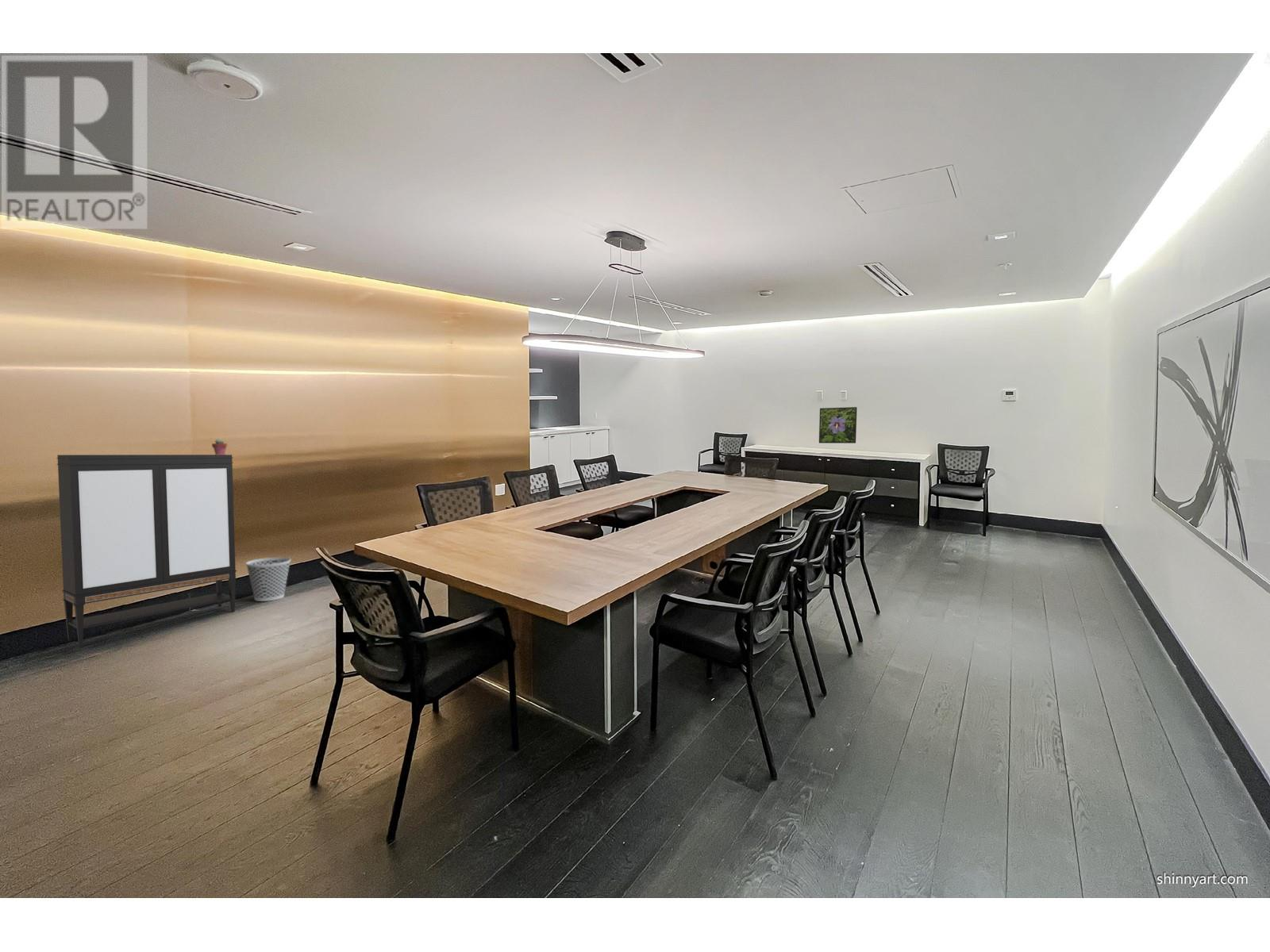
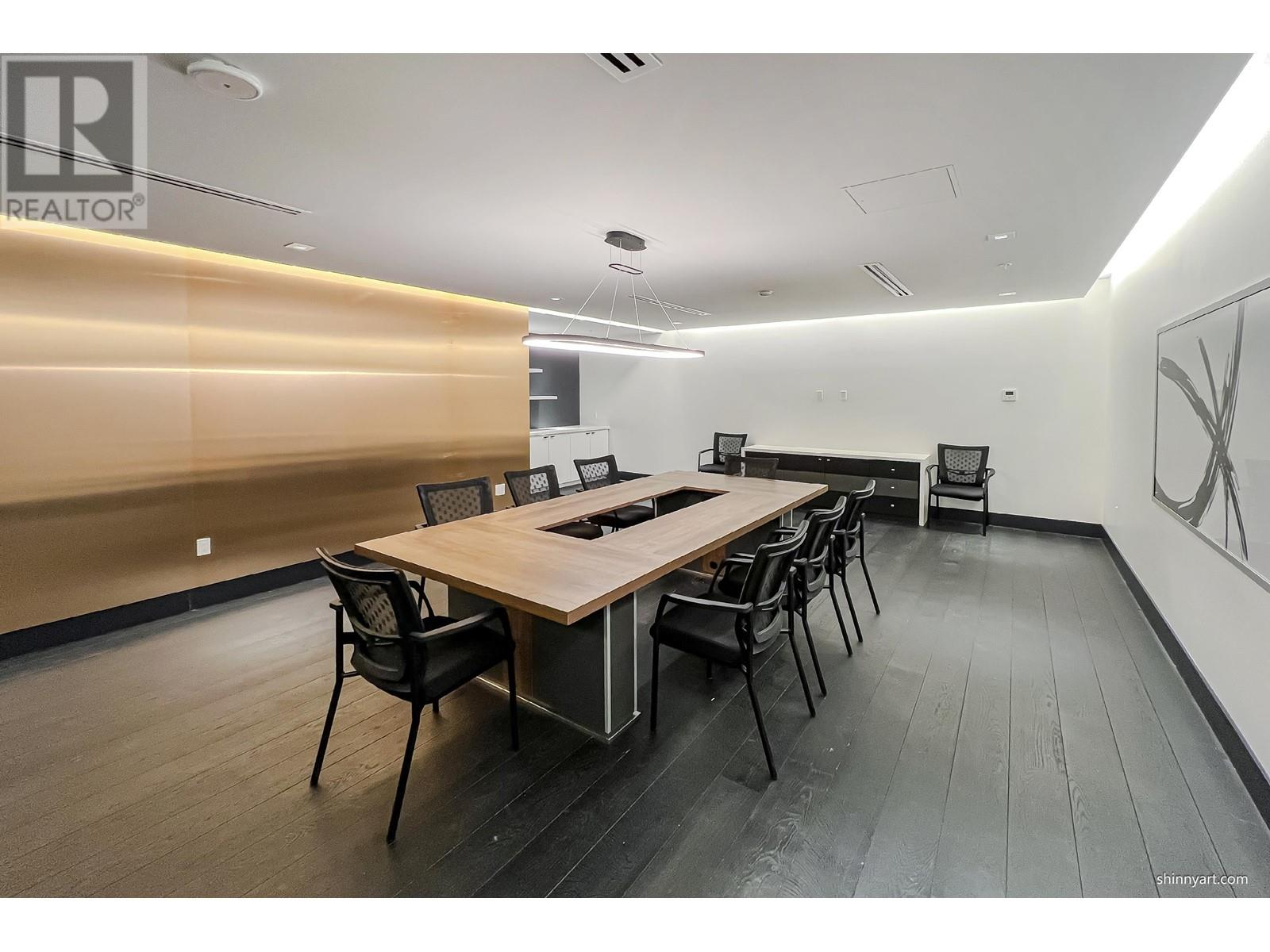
- storage cabinet (155, 541)
- wastebasket (269, 579)
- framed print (837, 425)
- potted succulent (219, 446)
